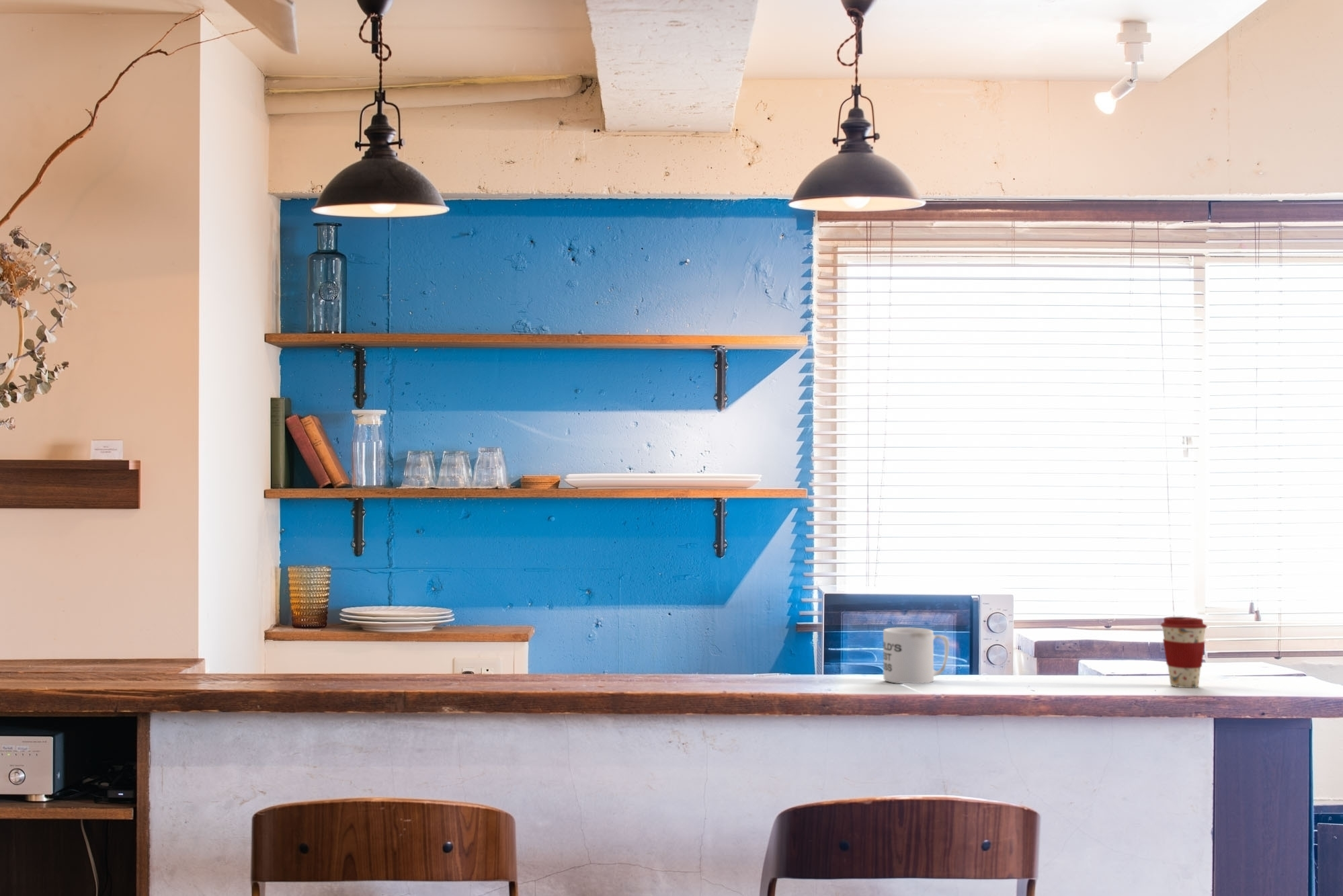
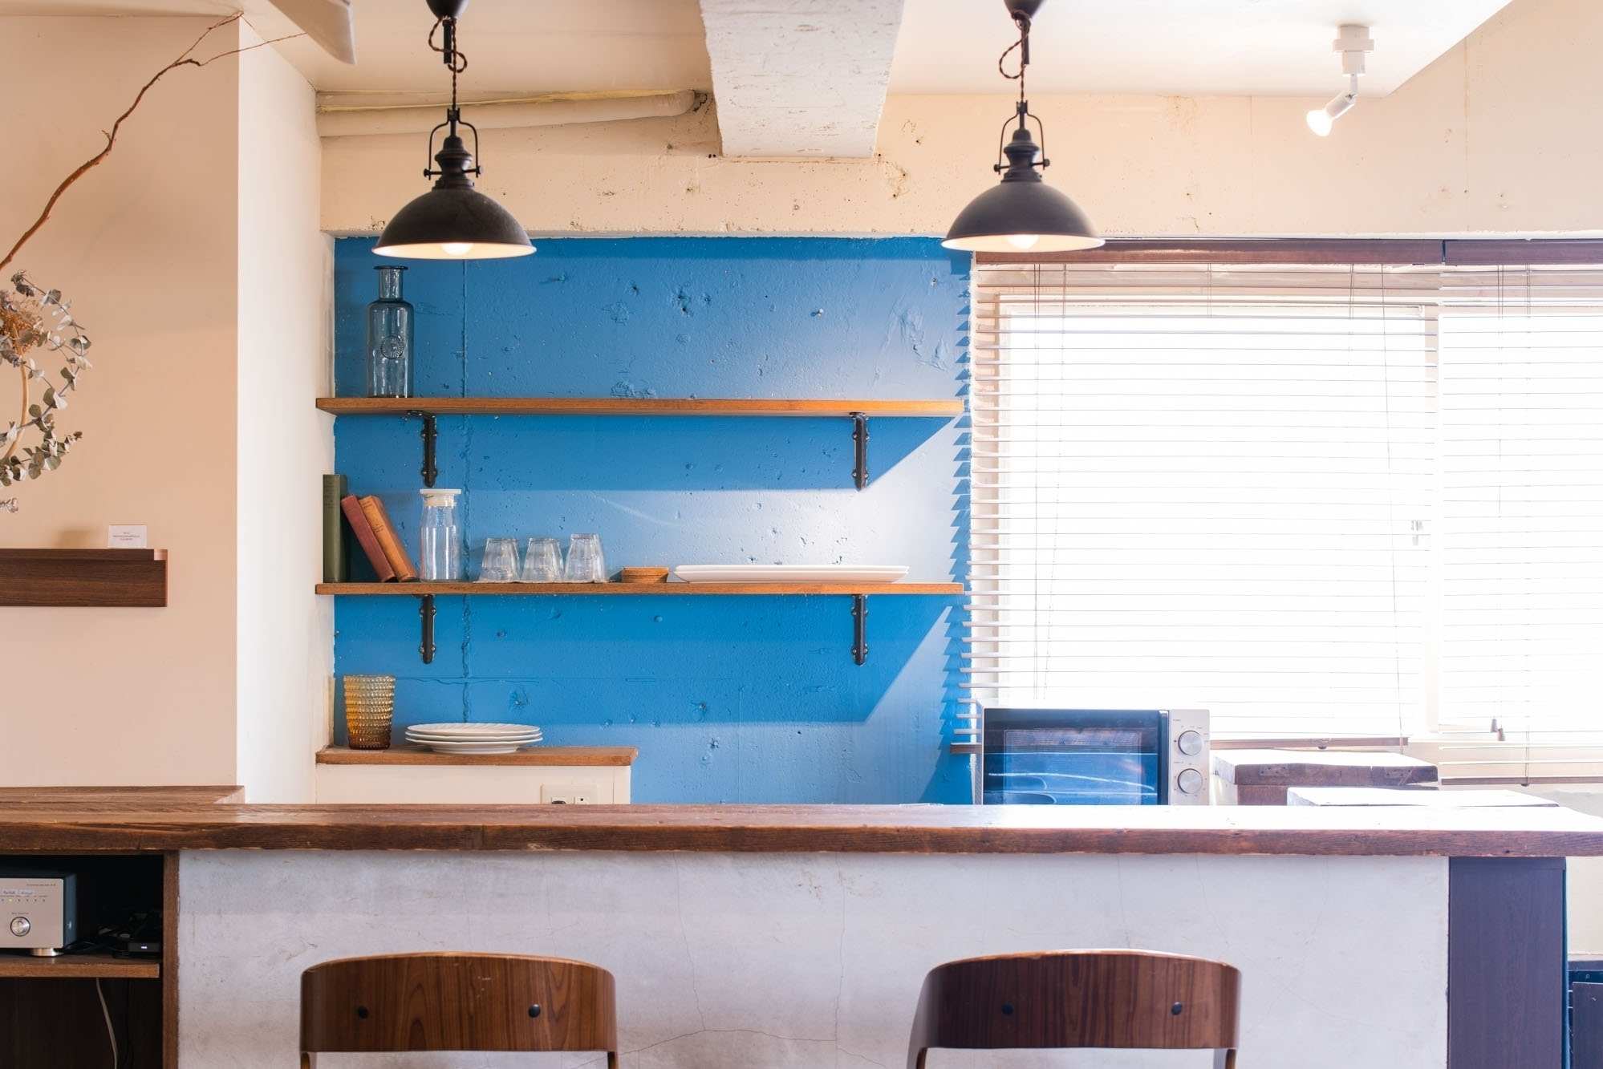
- mug (917, 655)
- coffee cup (1184, 651)
